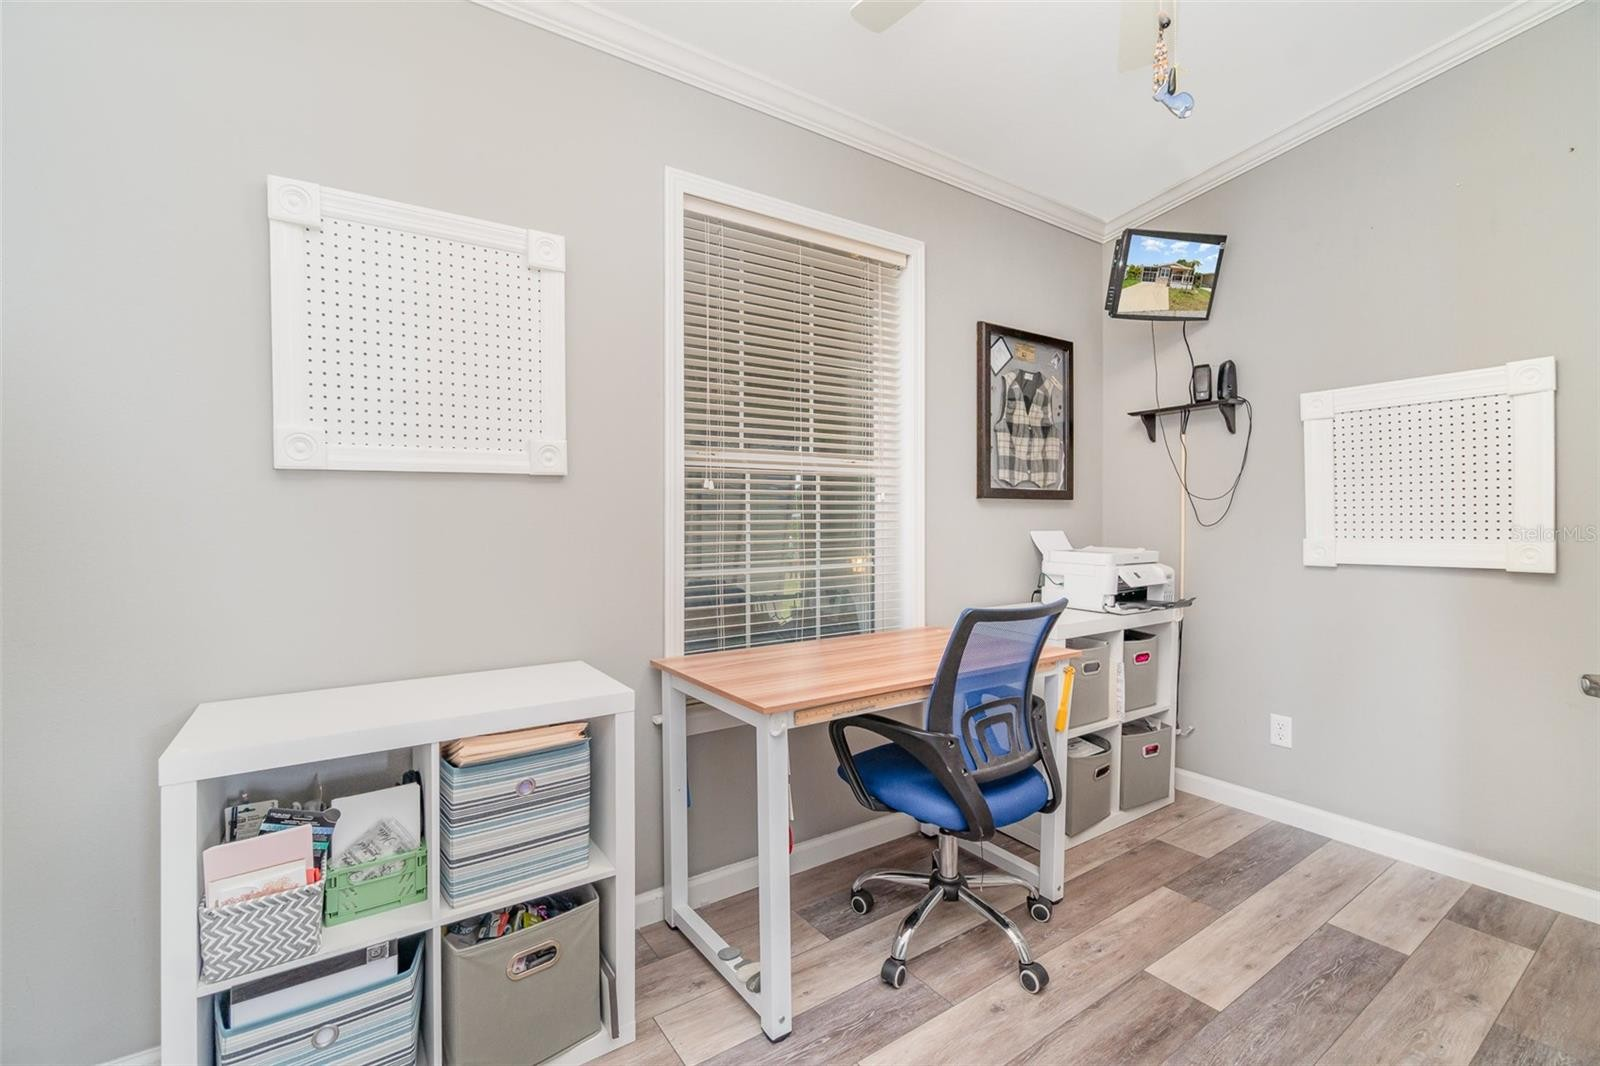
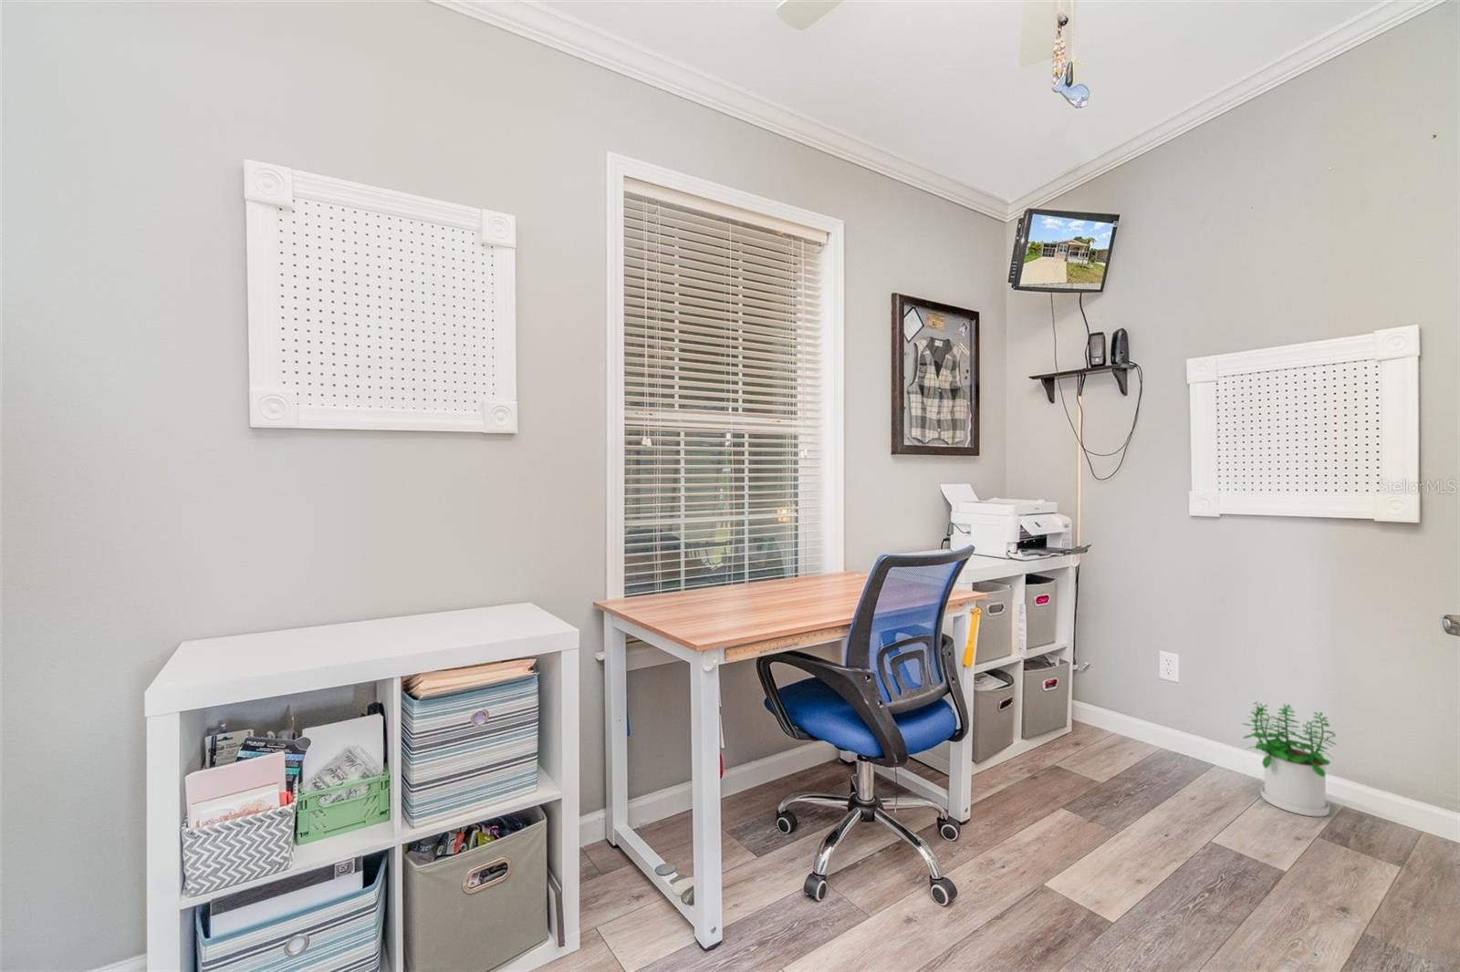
+ potted plant (1285, 753)
